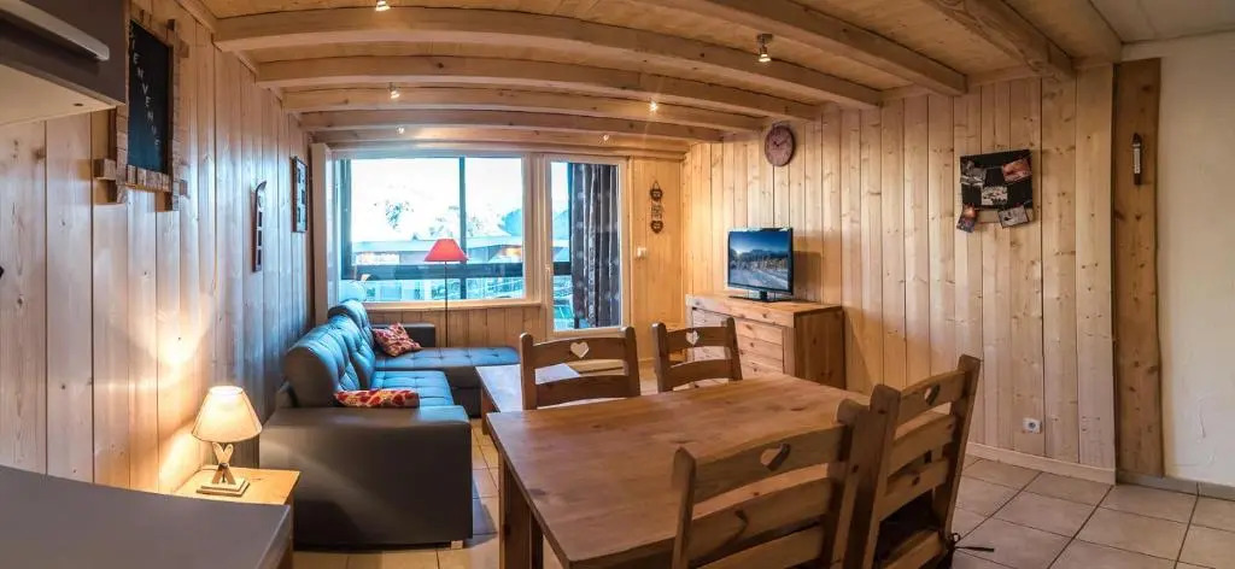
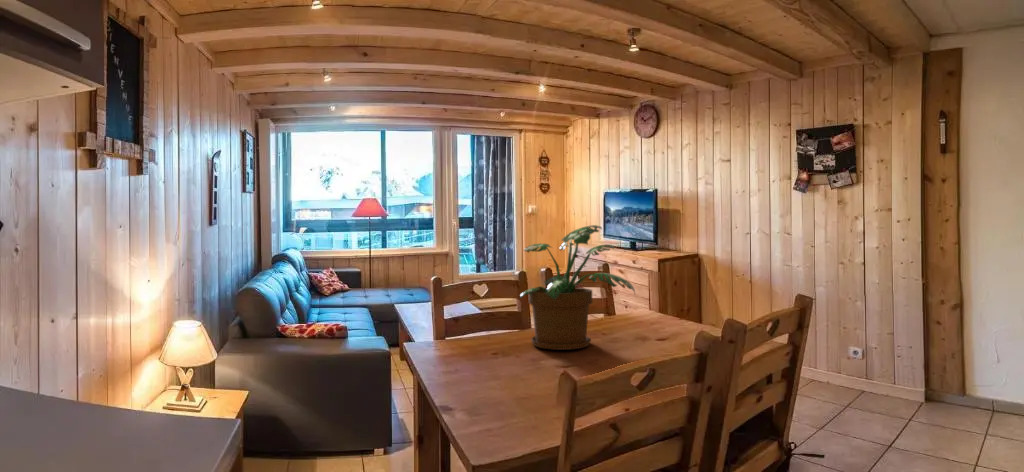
+ potted plant (578, 283)
